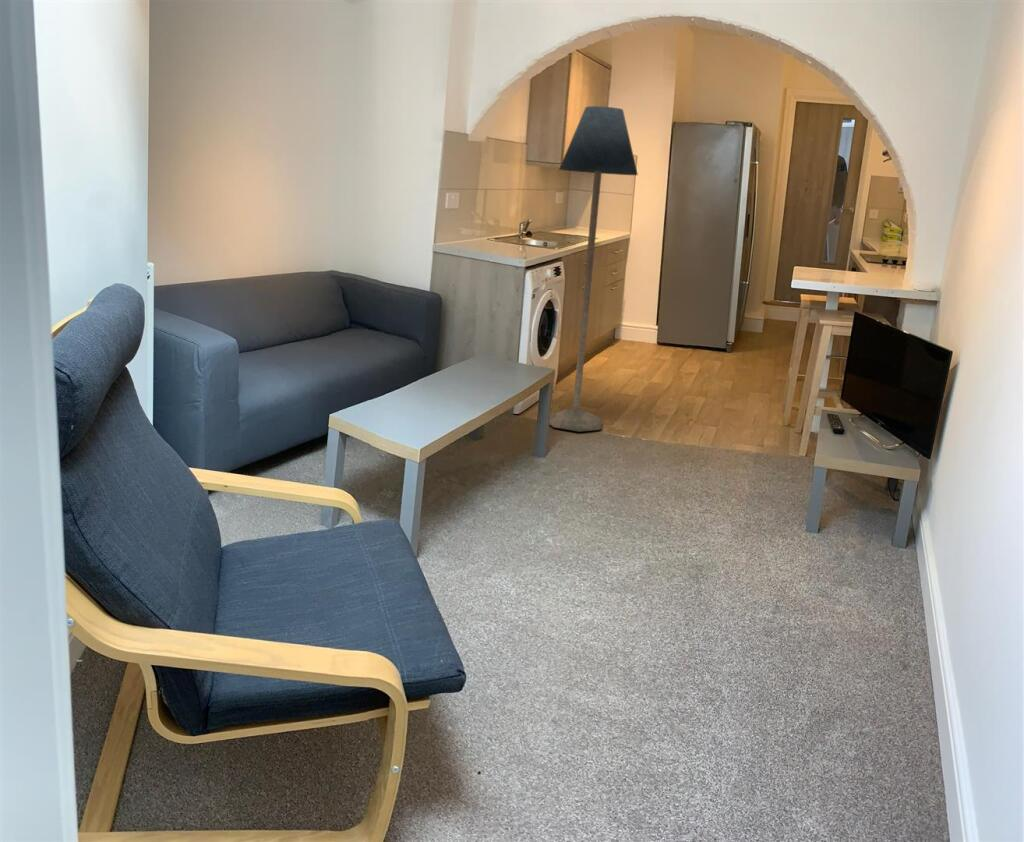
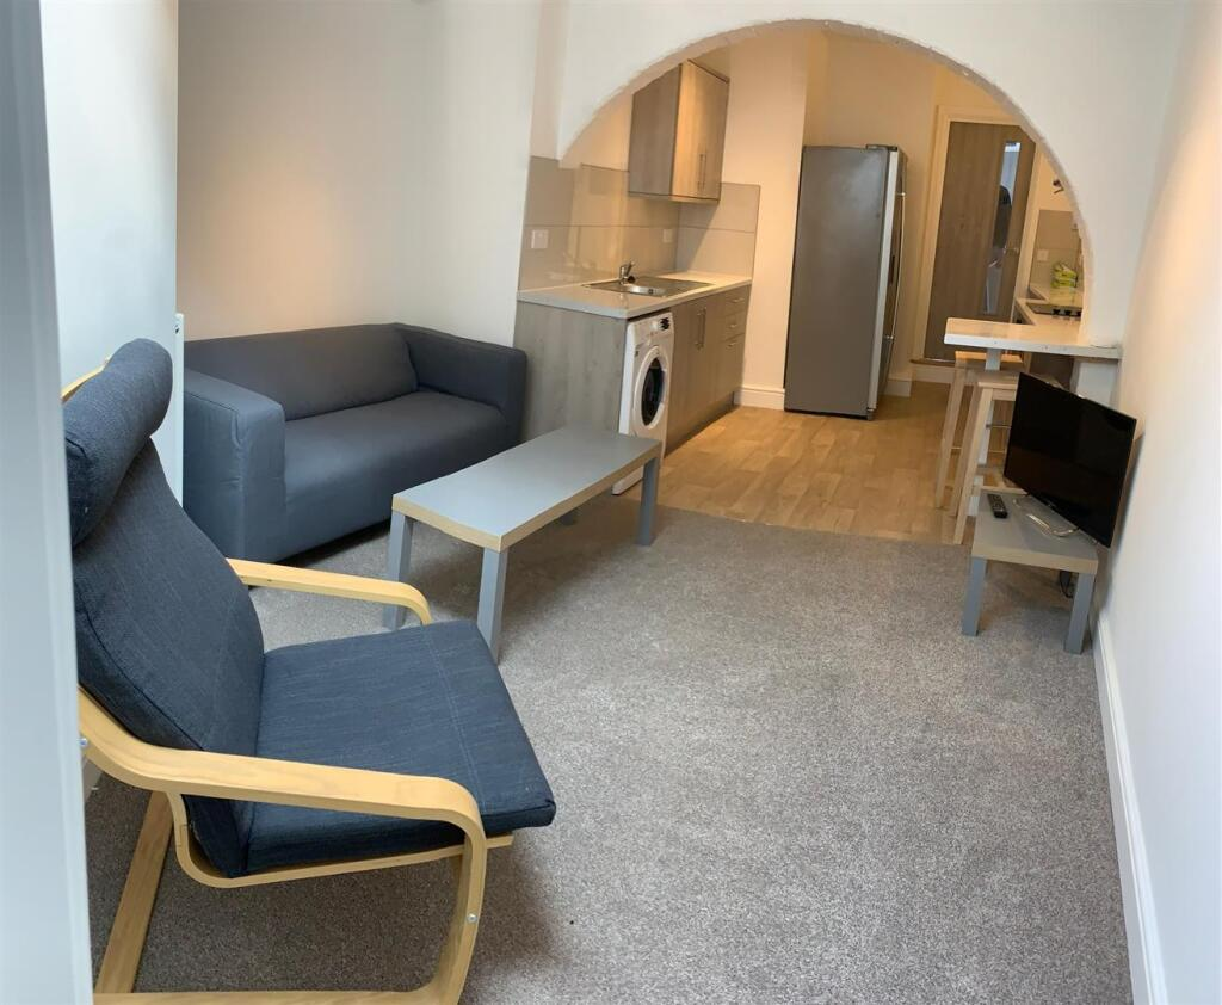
- floor lamp (589, 272)
